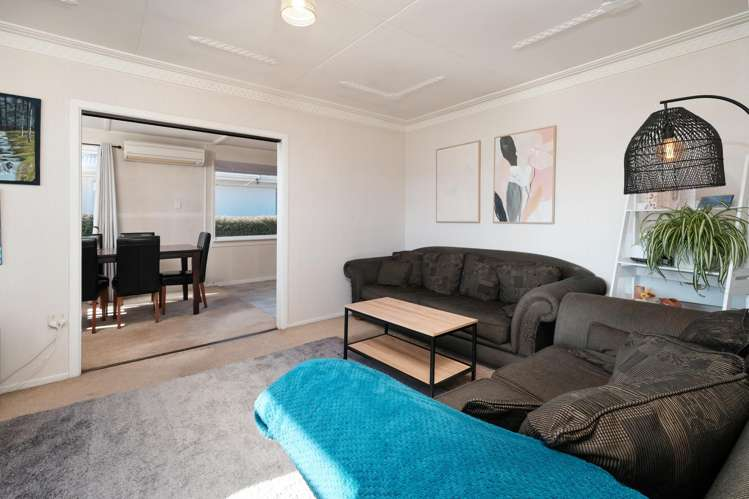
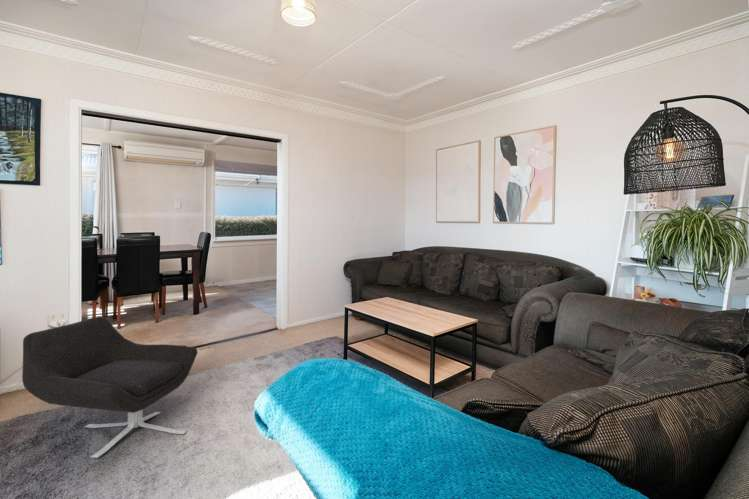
+ lounge chair (122, 377)
